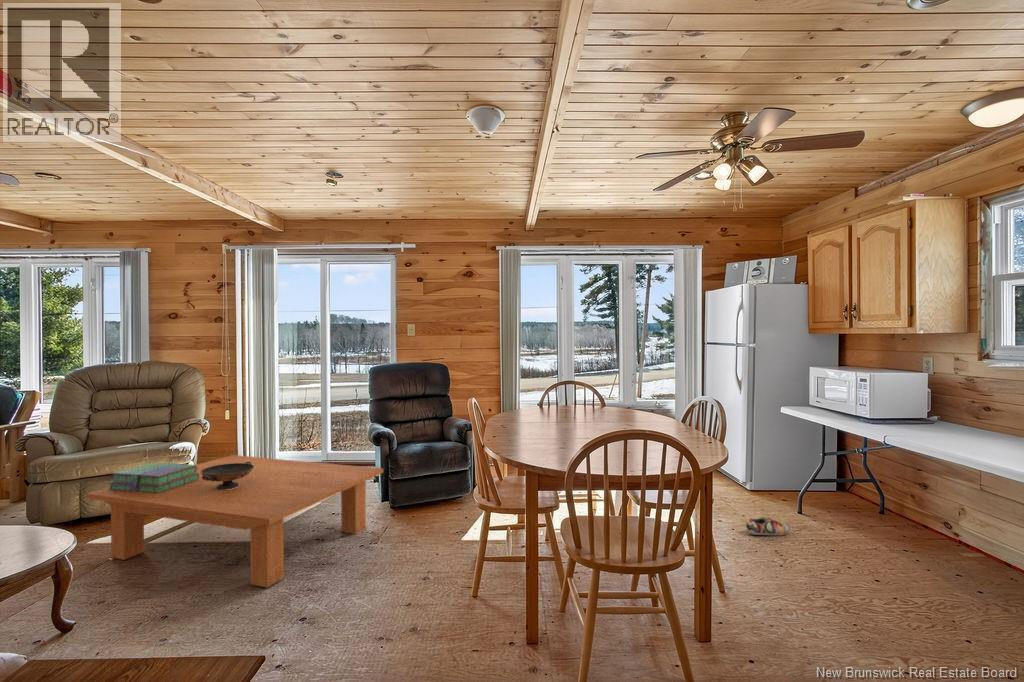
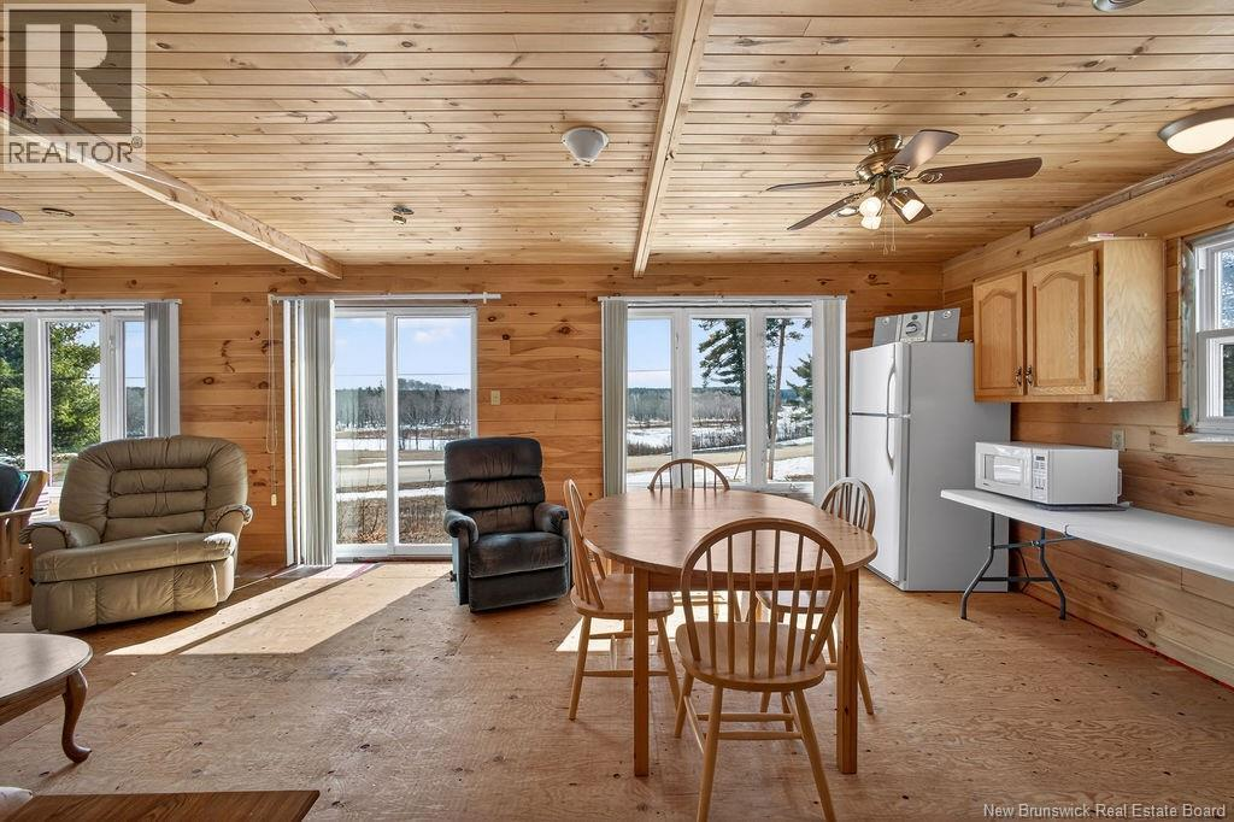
- coffee table (247, 510)
- decorative bowl (228, 476)
- shoe (768, 525)
- stack of books (155, 475)
